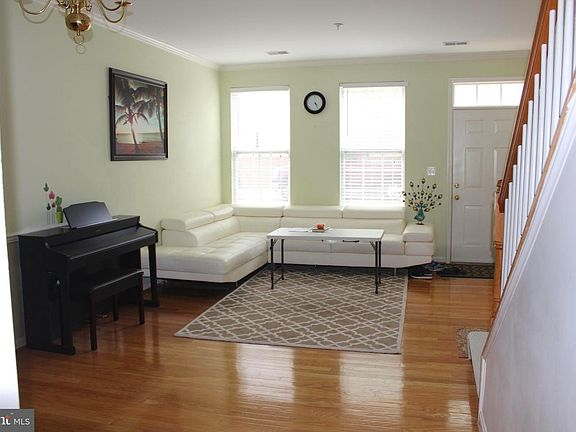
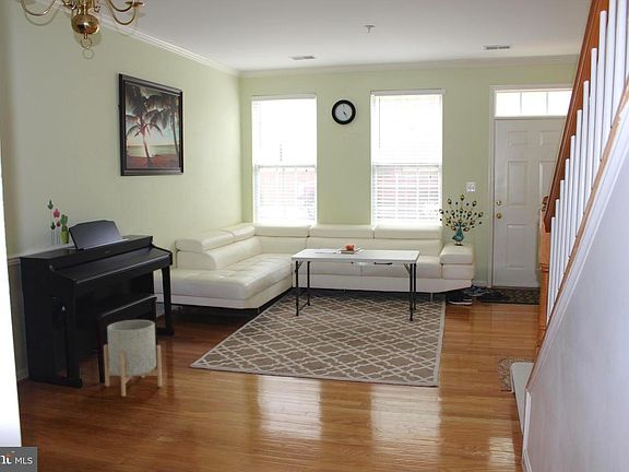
+ planter (132, 355)
